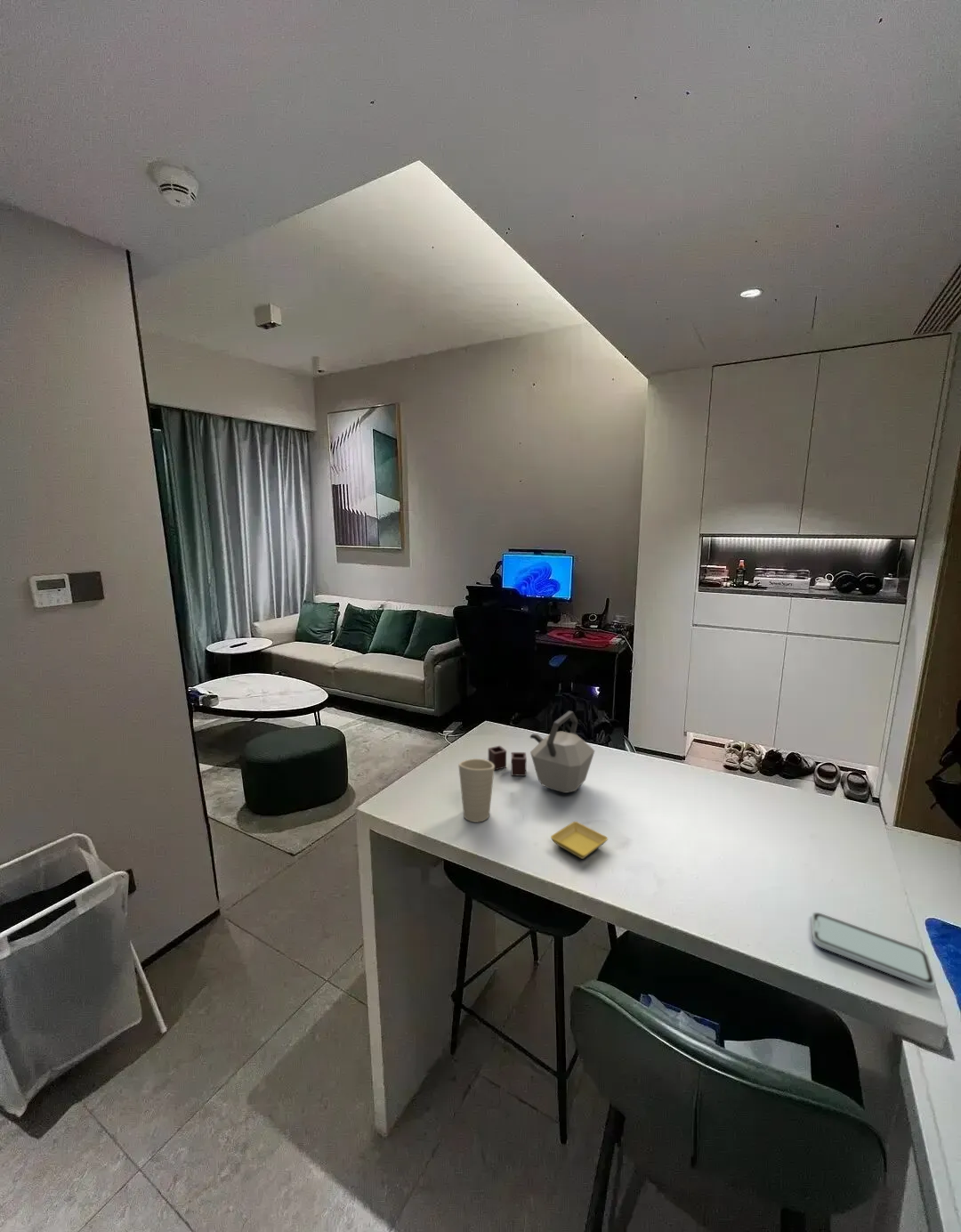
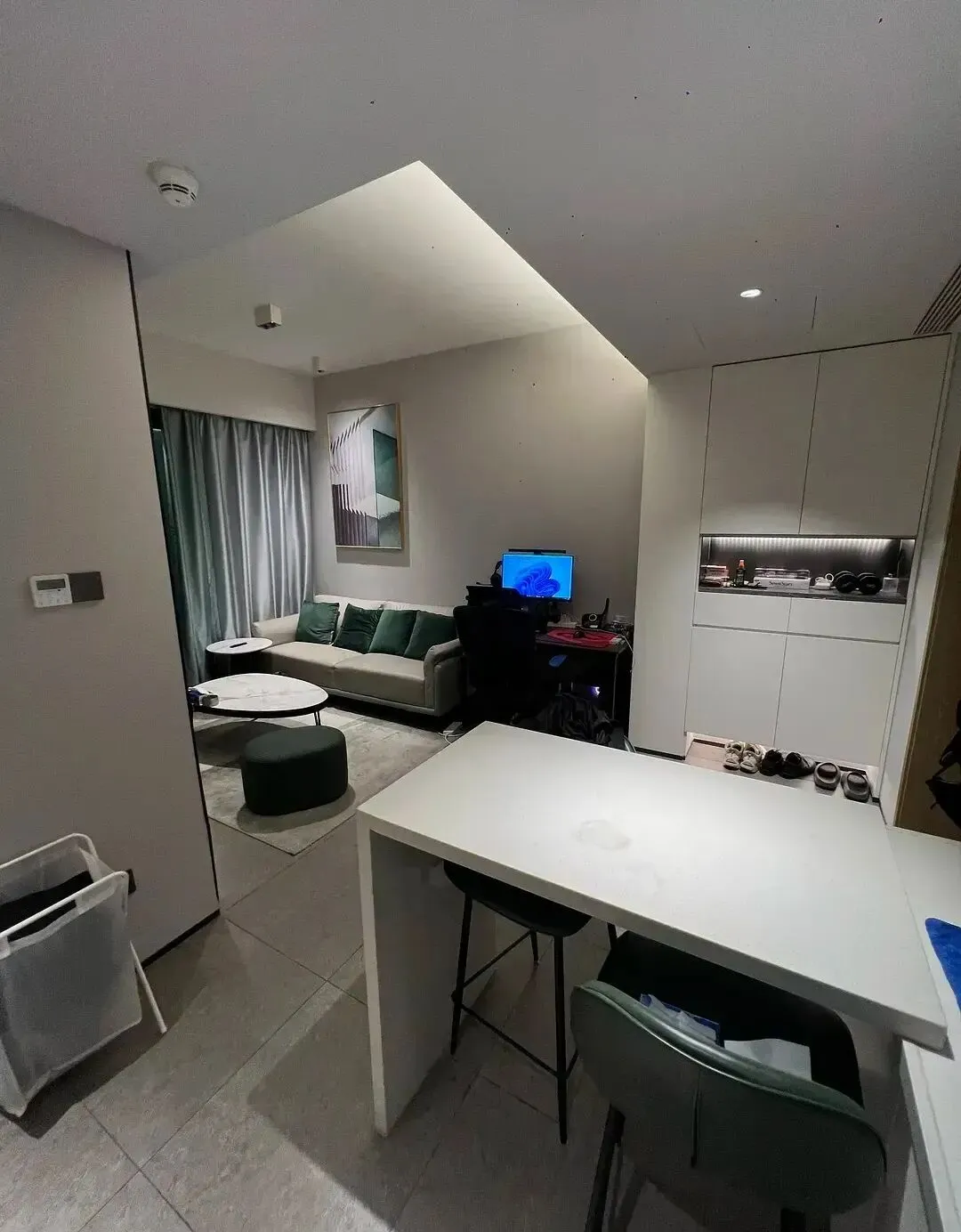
- saucer (578, 841)
- smartphone (868, 947)
- cup (476, 788)
- kettle (537, 745)
